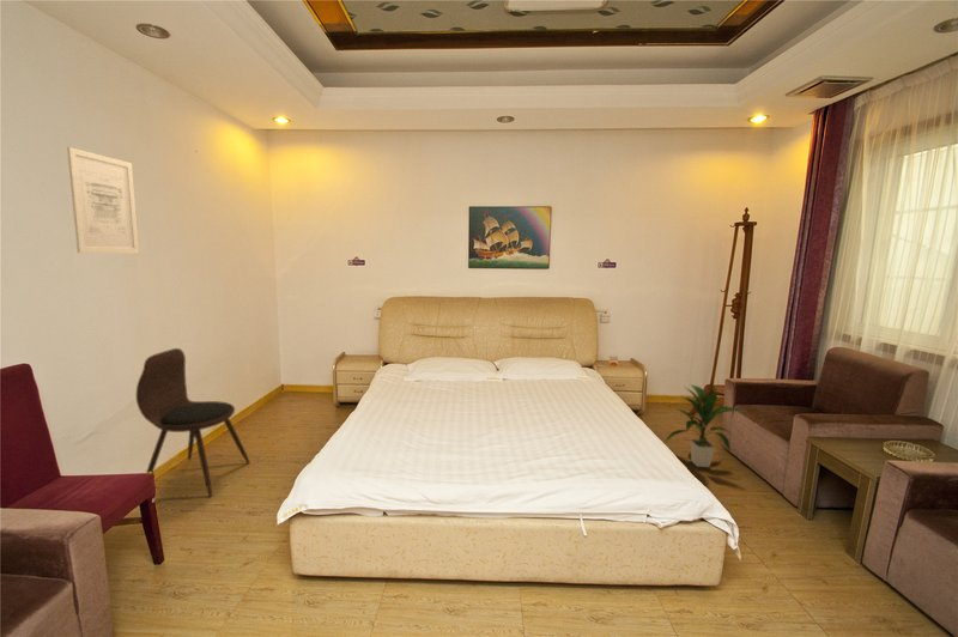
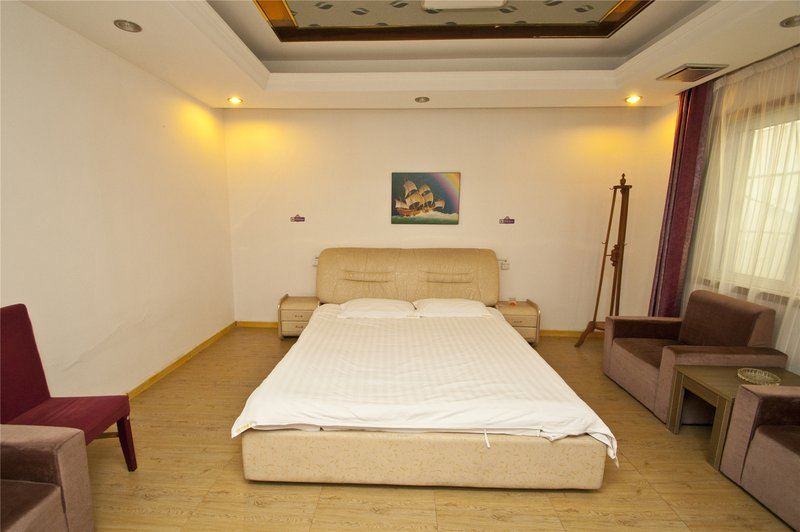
- wall art (105, 205)
- indoor plant (701, 424)
- chair (195, 415)
